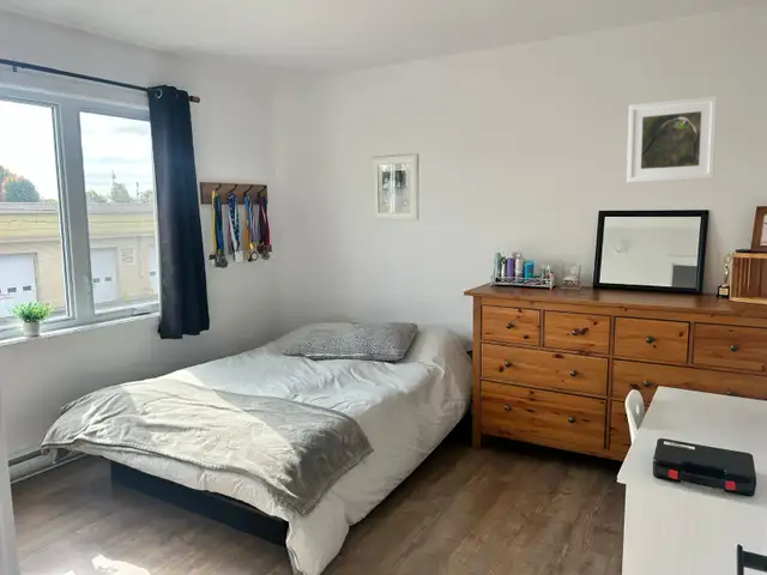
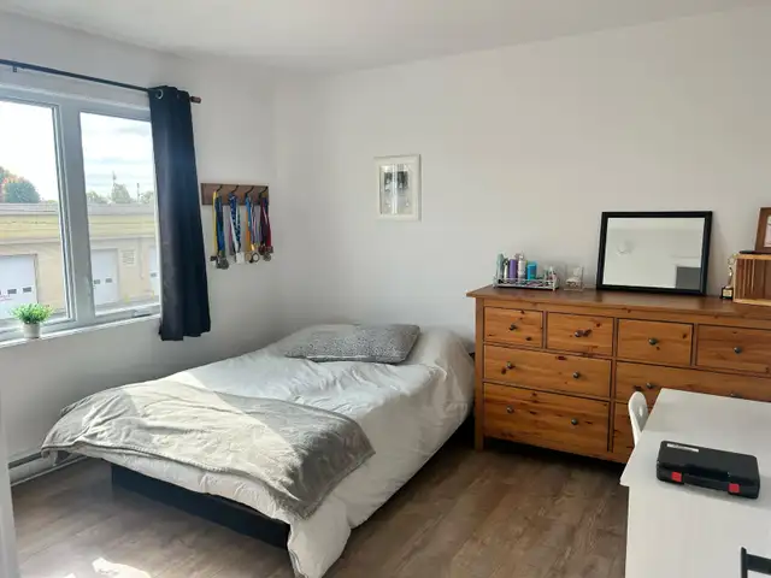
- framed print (670, 140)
